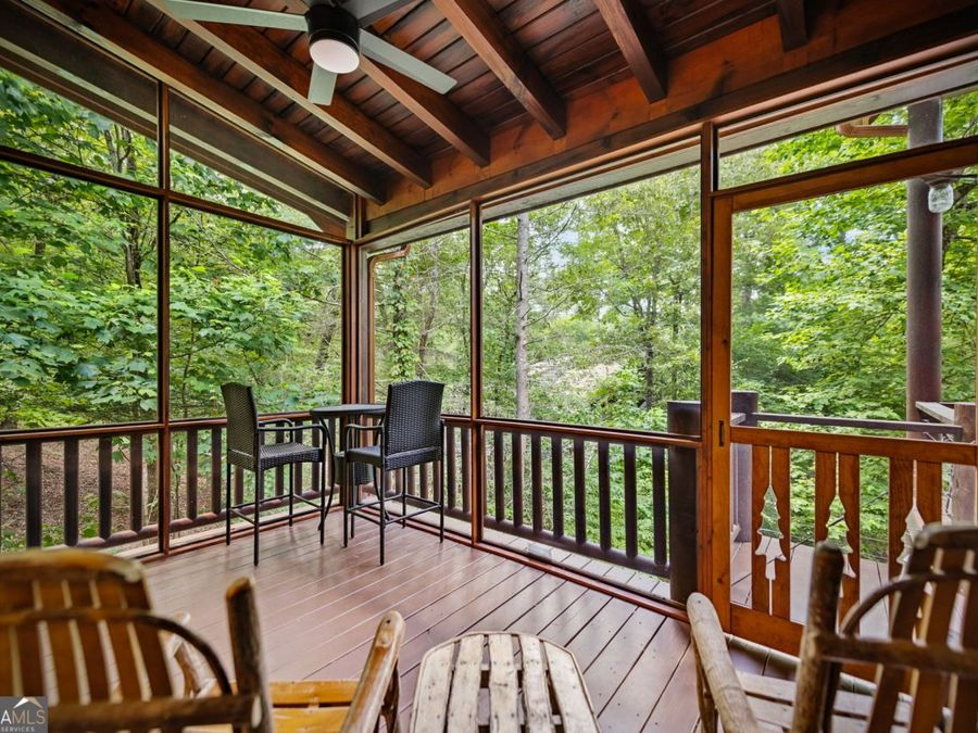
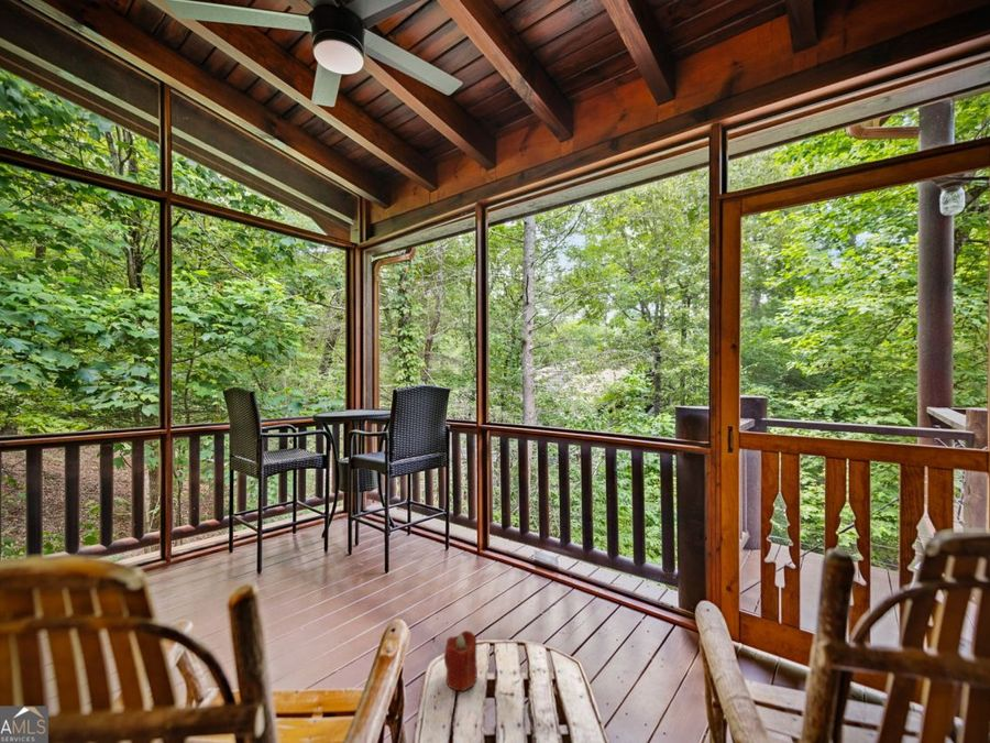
+ candle (461, 657)
